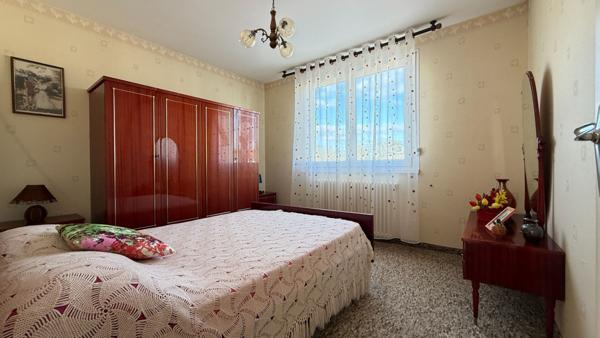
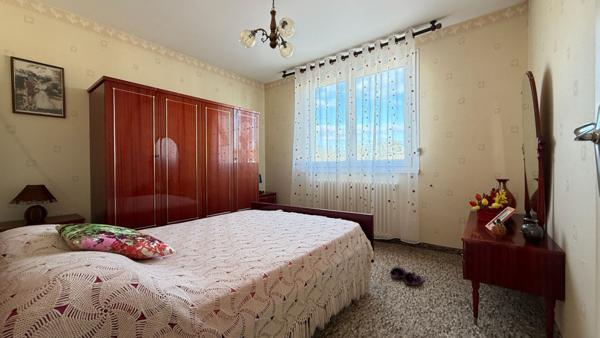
+ slippers (407, 273)
